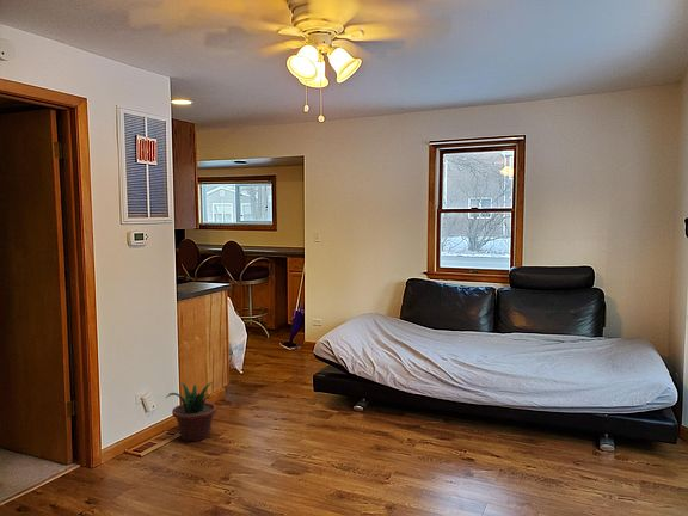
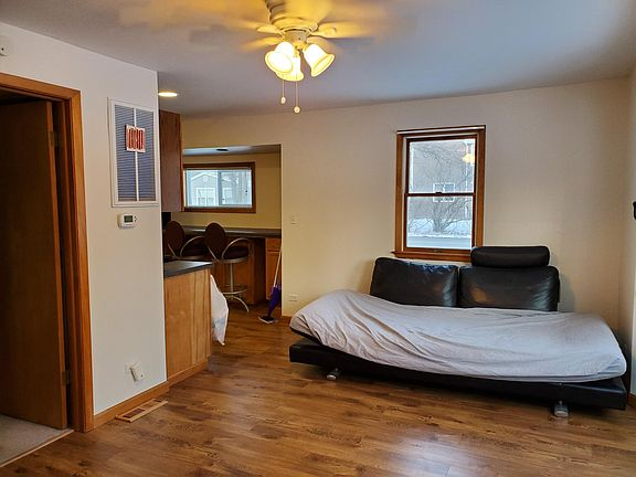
- potted plant (190, 411)
